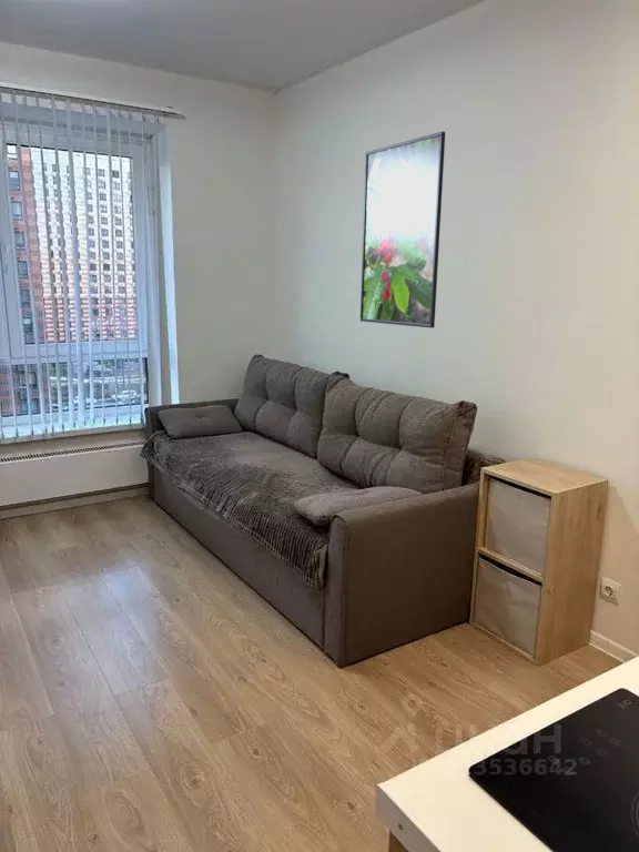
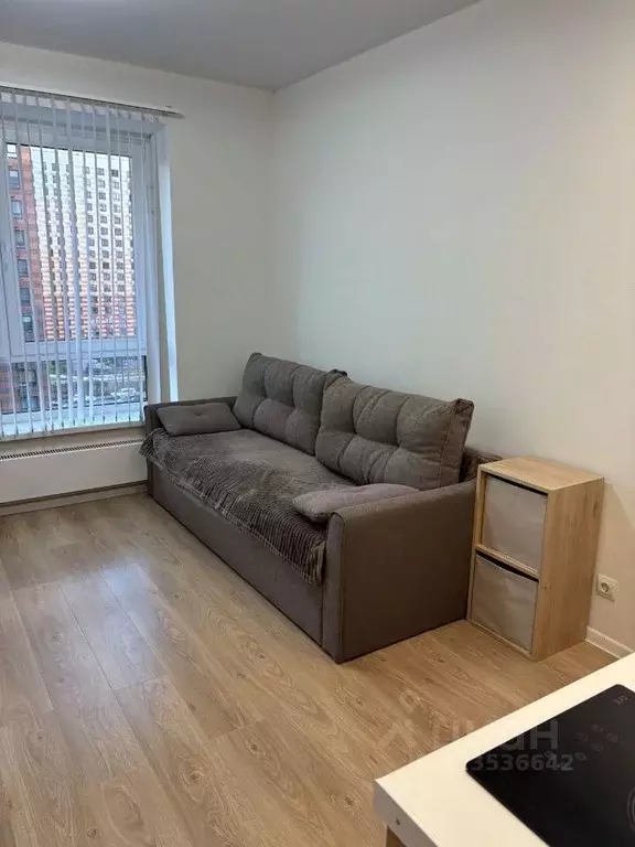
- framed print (398, 235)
